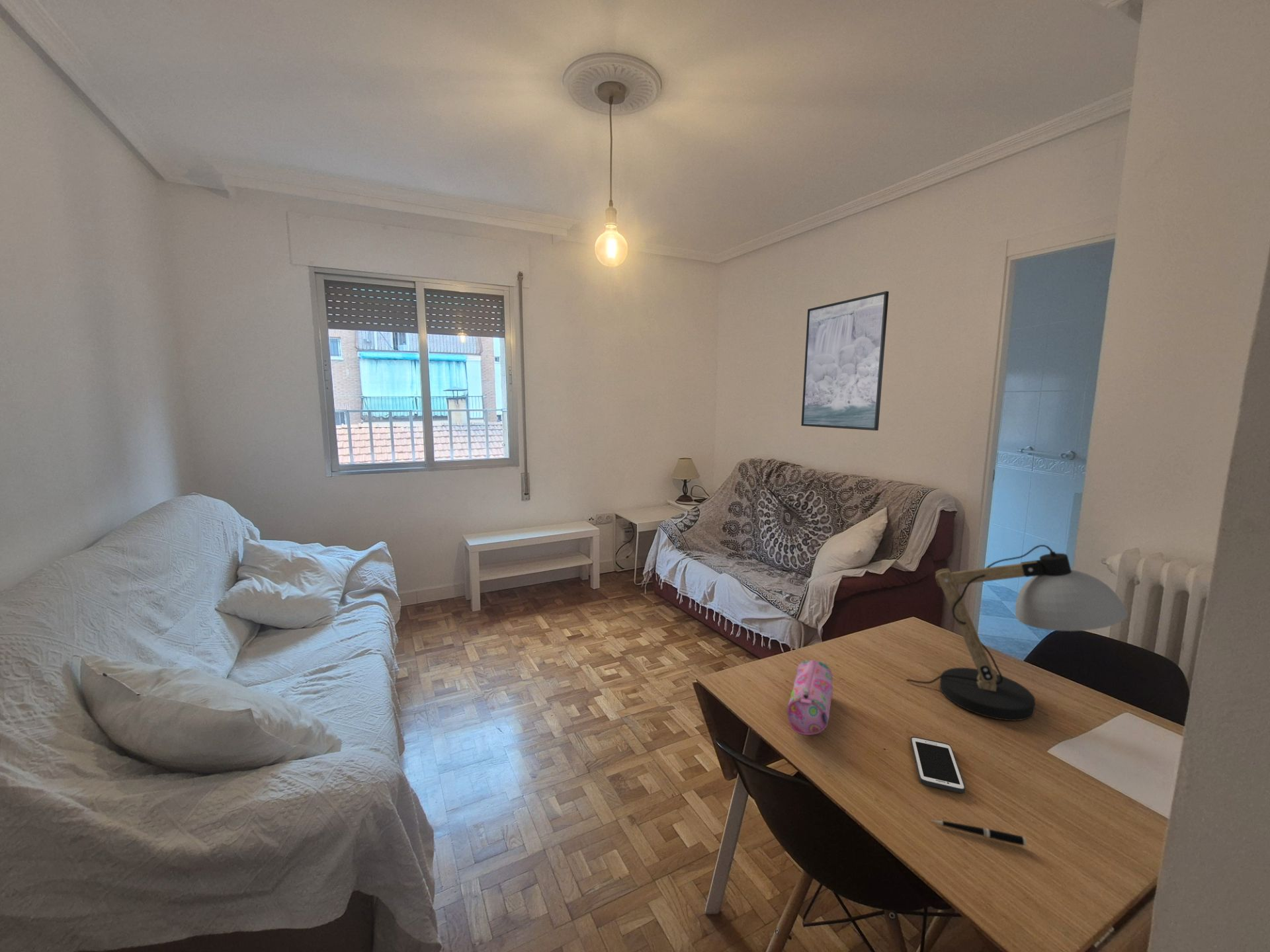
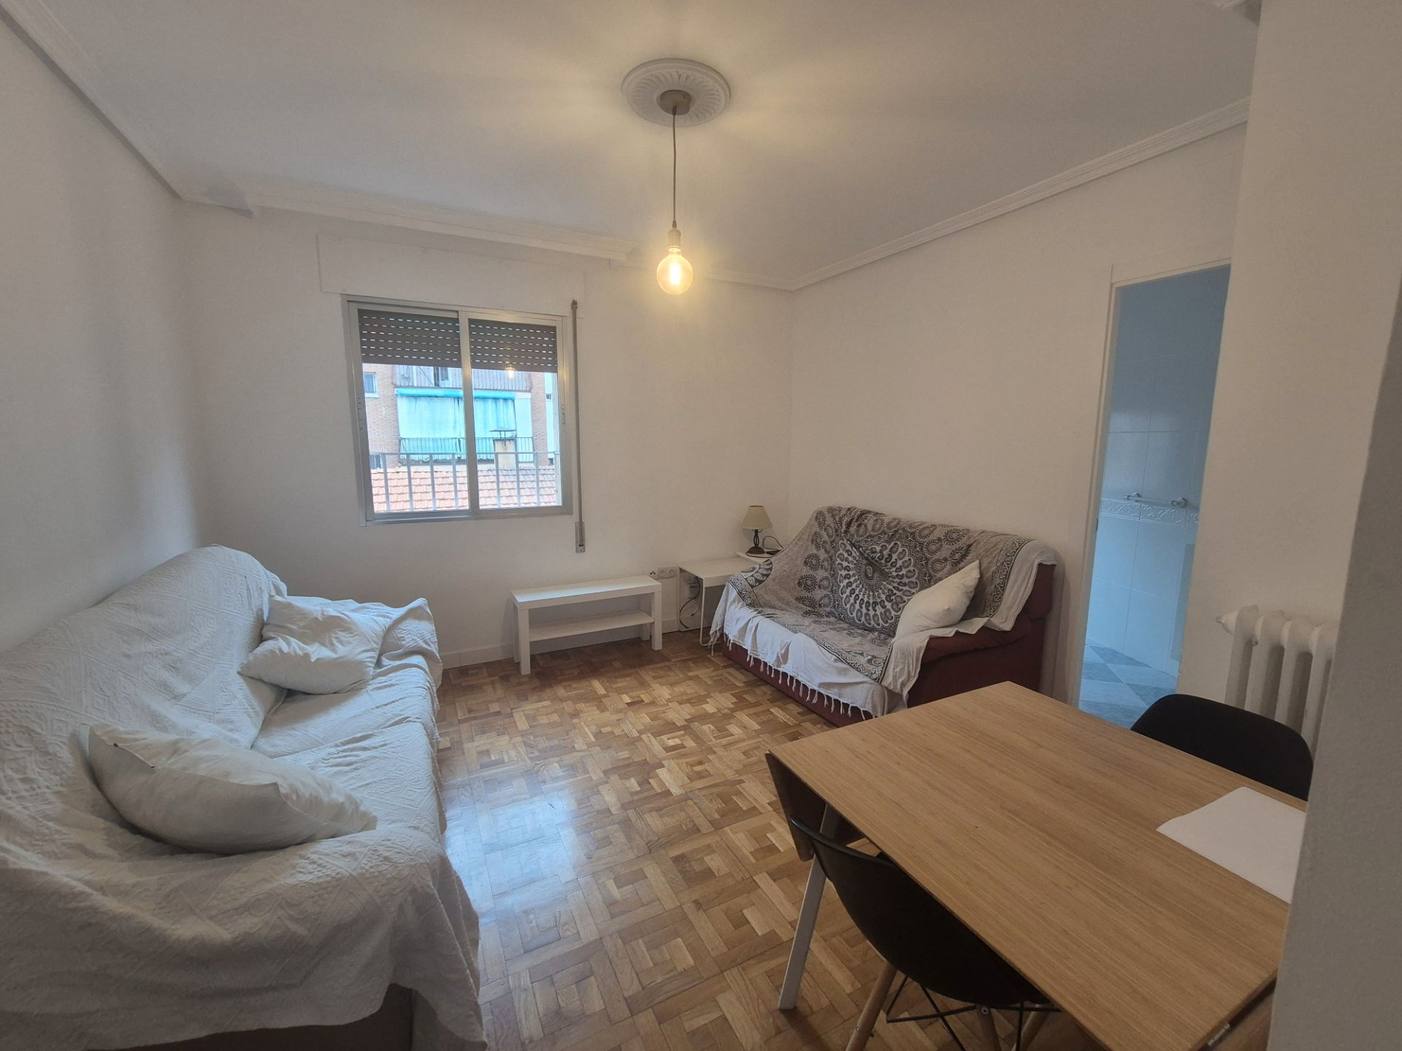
- pencil case (811, 694)
- pen (976, 829)
- desk lamp (1016, 617)
- cell phone (936, 763)
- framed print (840, 365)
